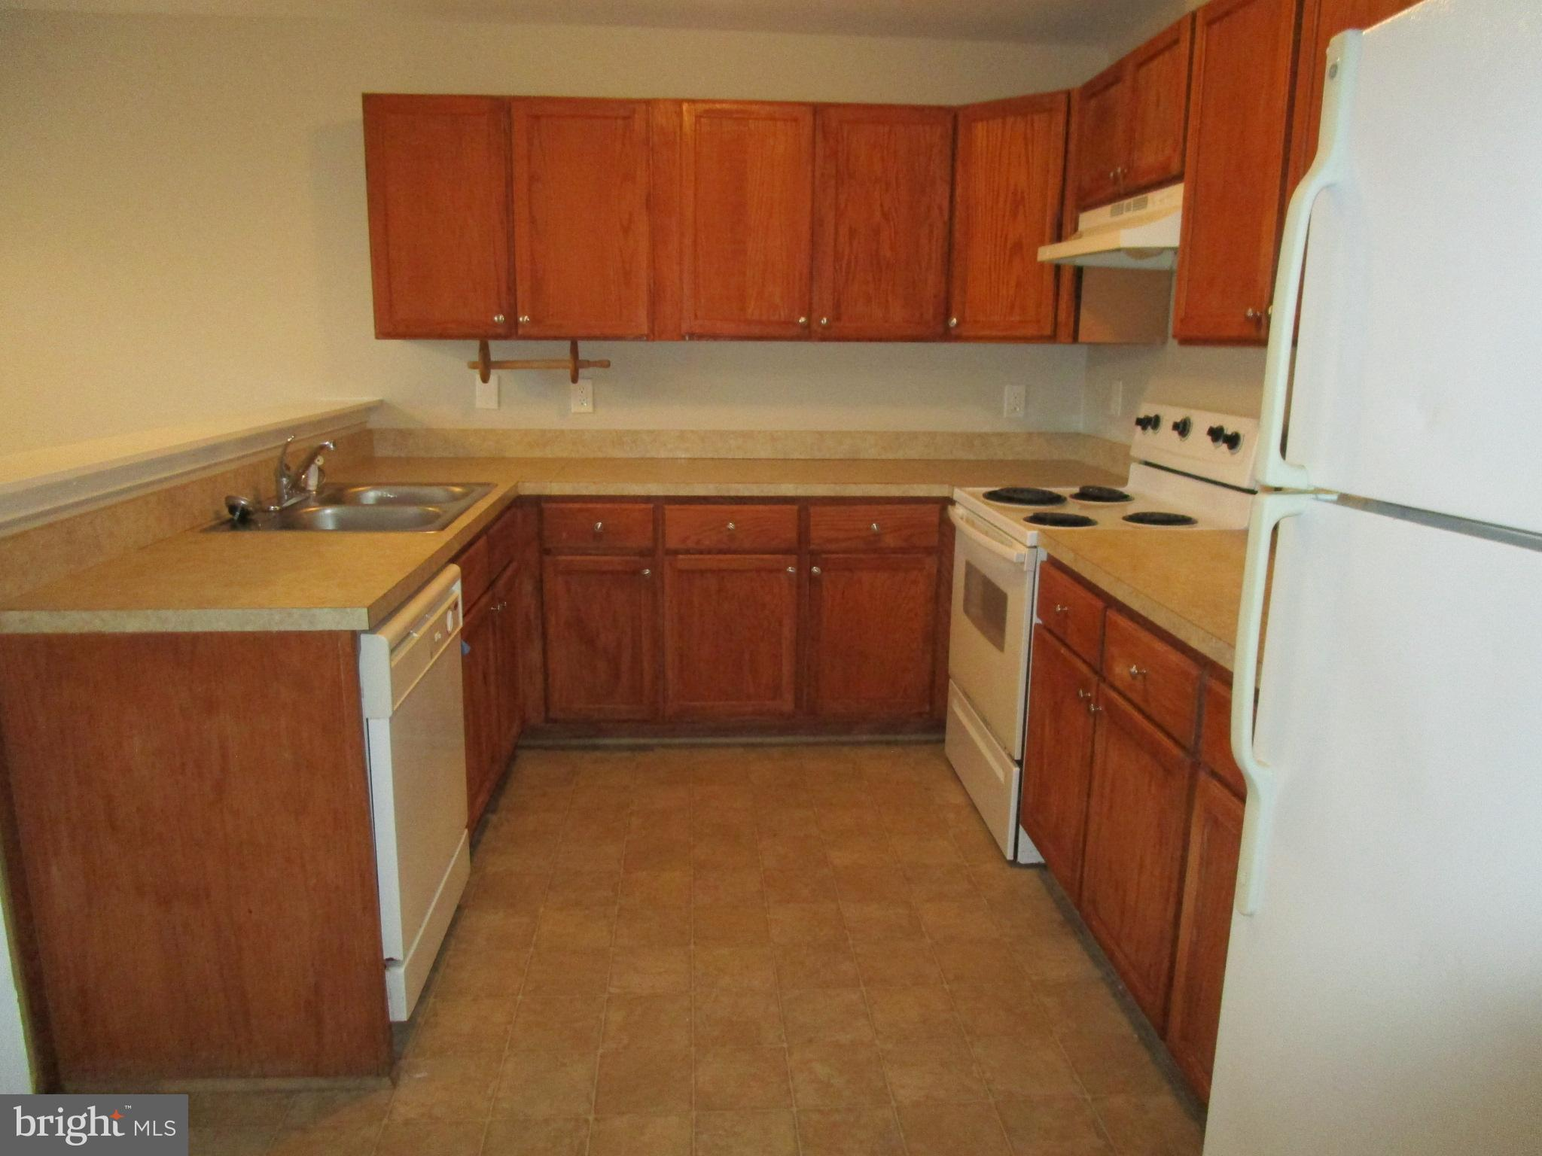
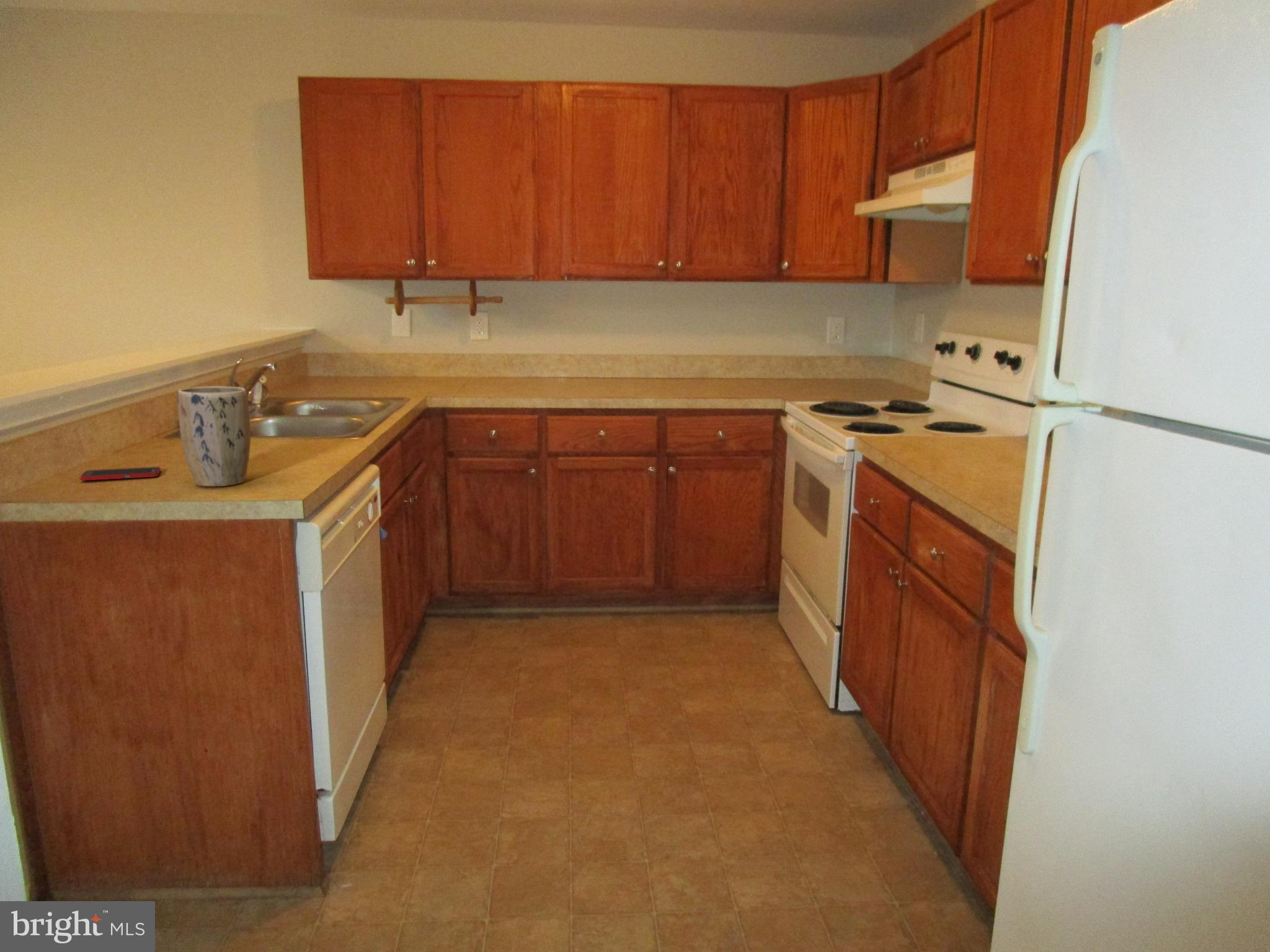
+ plant pot (216, 436)
+ cell phone (121, 474)
